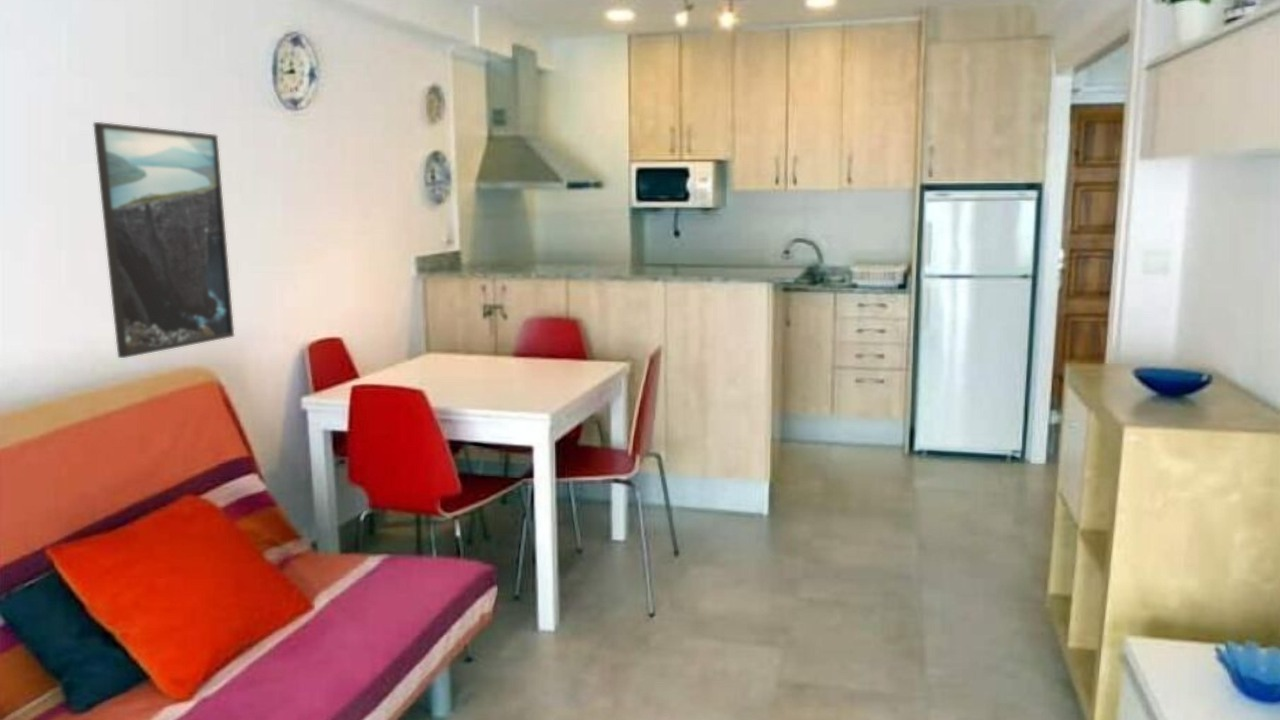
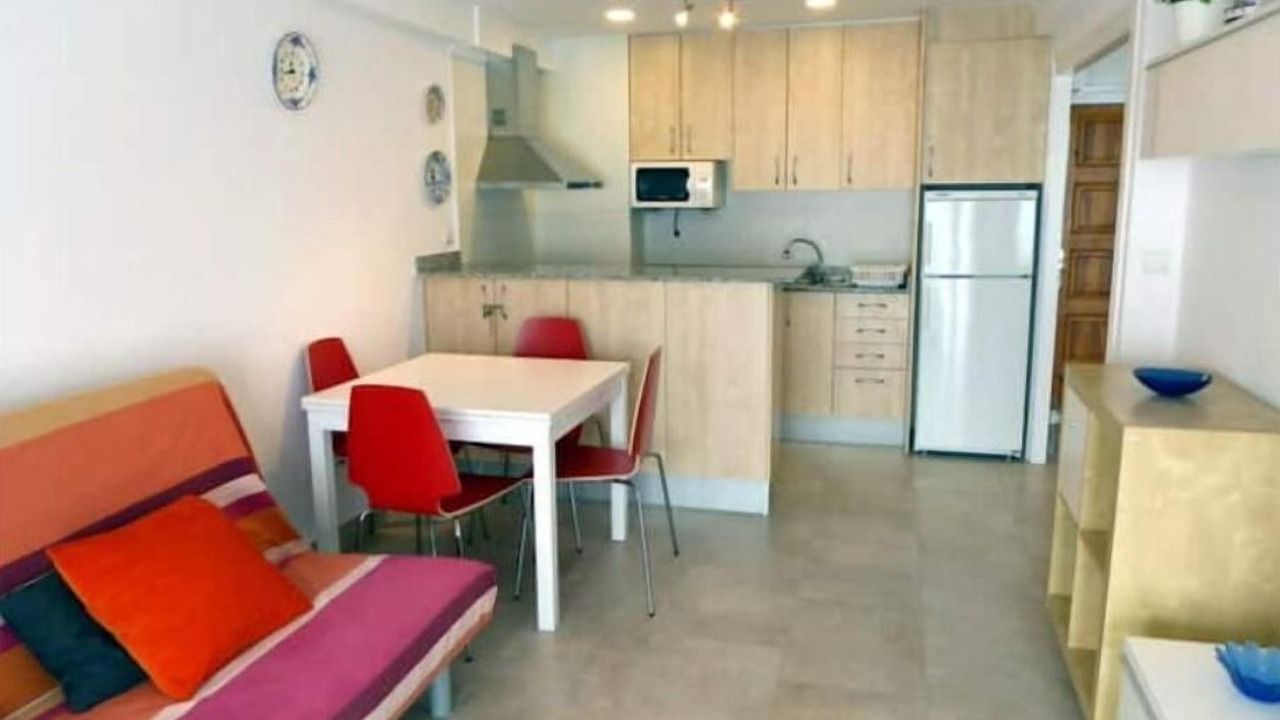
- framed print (170, 239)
